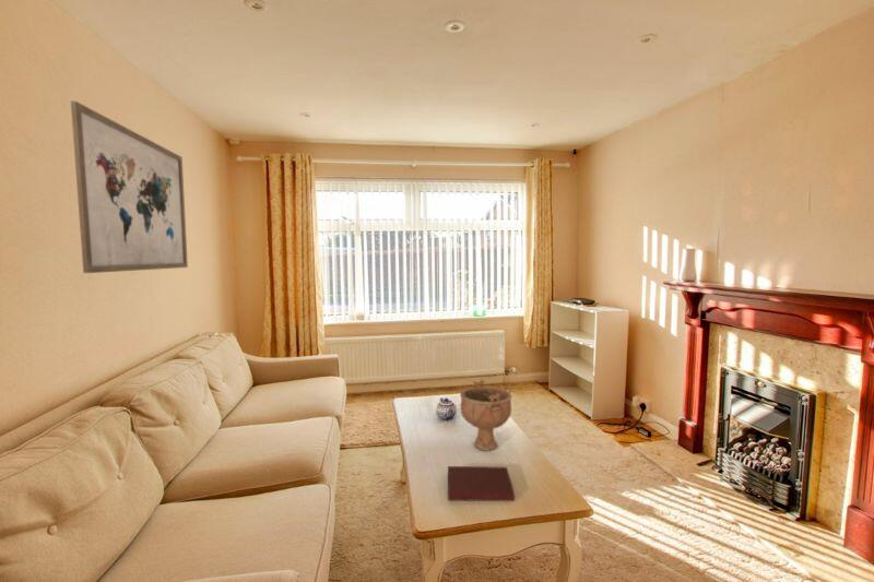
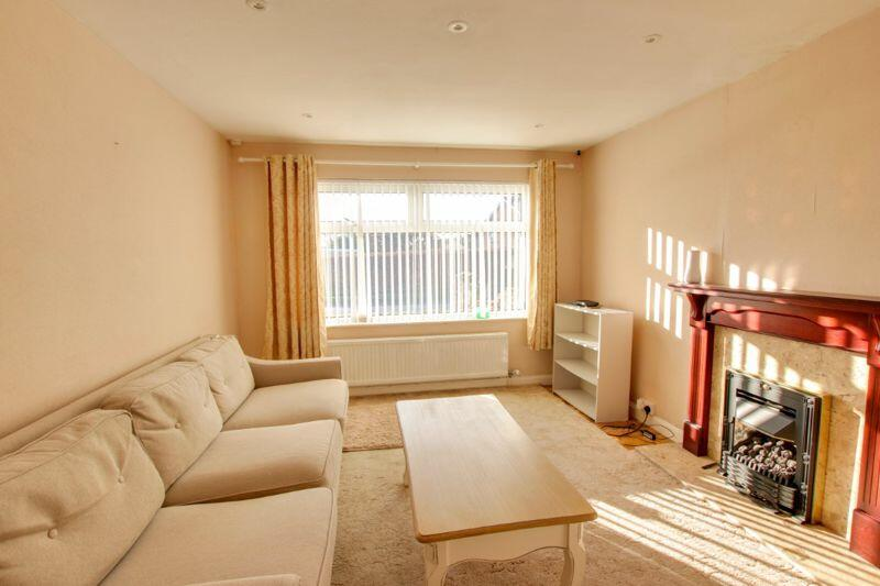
- notebook (479, 483)
- wall art (142, 203)
- decorative bowl (485, 415)
- teapot (446, 407)
